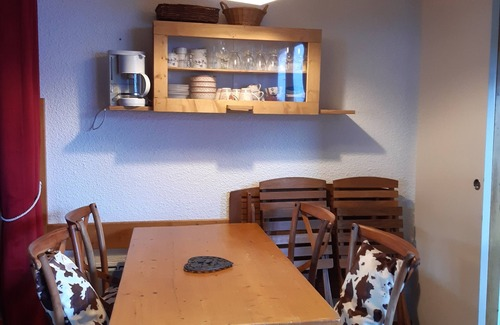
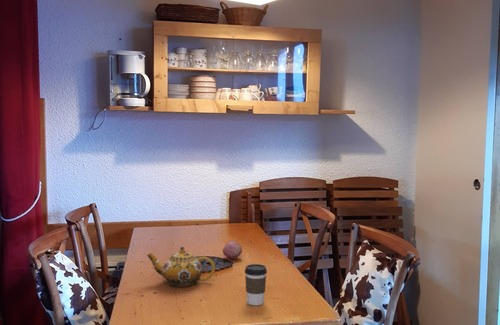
+ teapot (181, 264)
+ fruit (232, 249)
+ coffee cup (255, 284)
